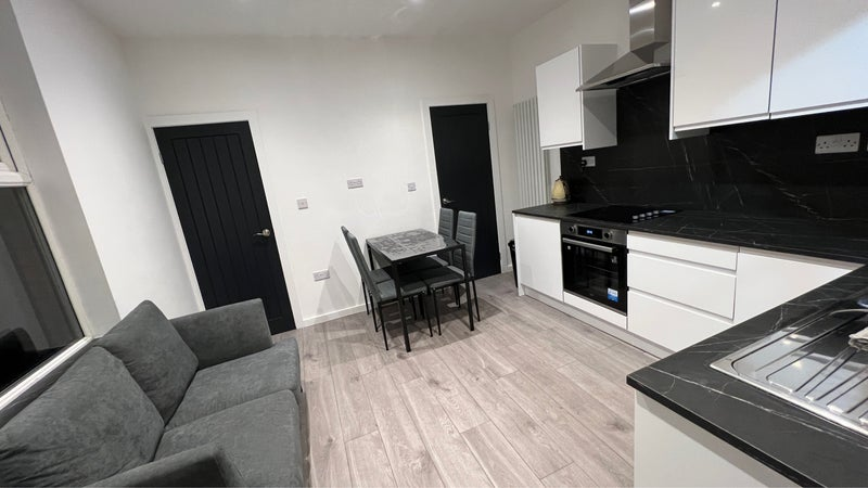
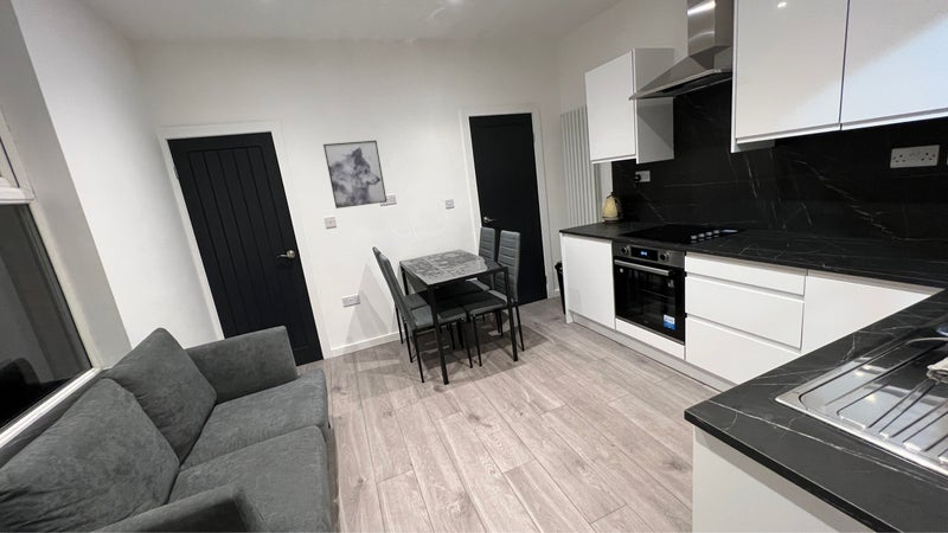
+ wall art (356, 174)
